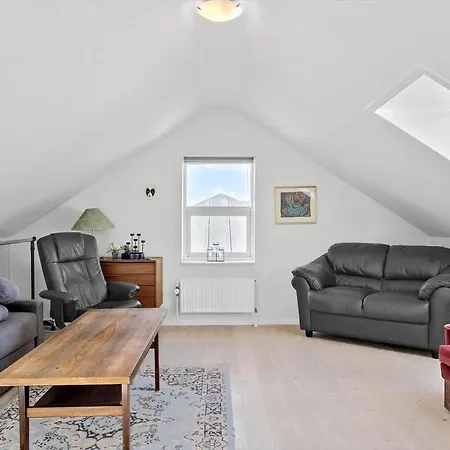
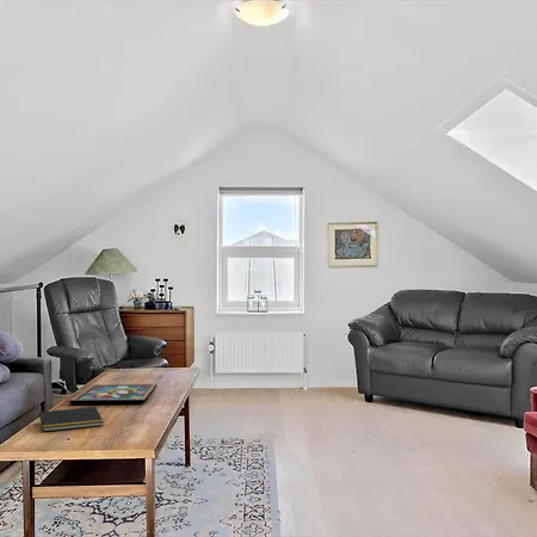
+ notepad (70, 418)
+ framed painting (116, 393)
